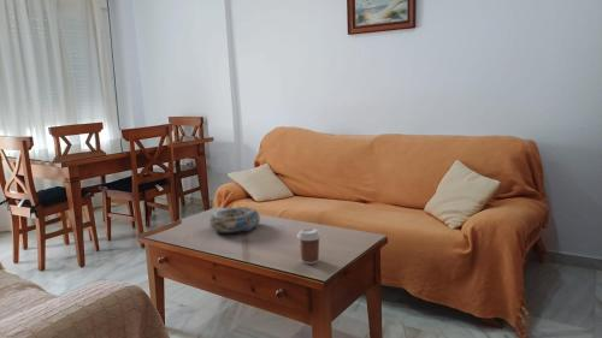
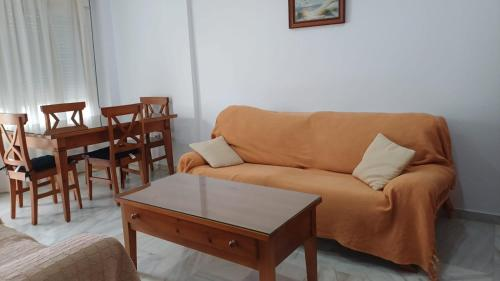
- coffee cup (308, 245)
- decorative bowl (235, 219)
